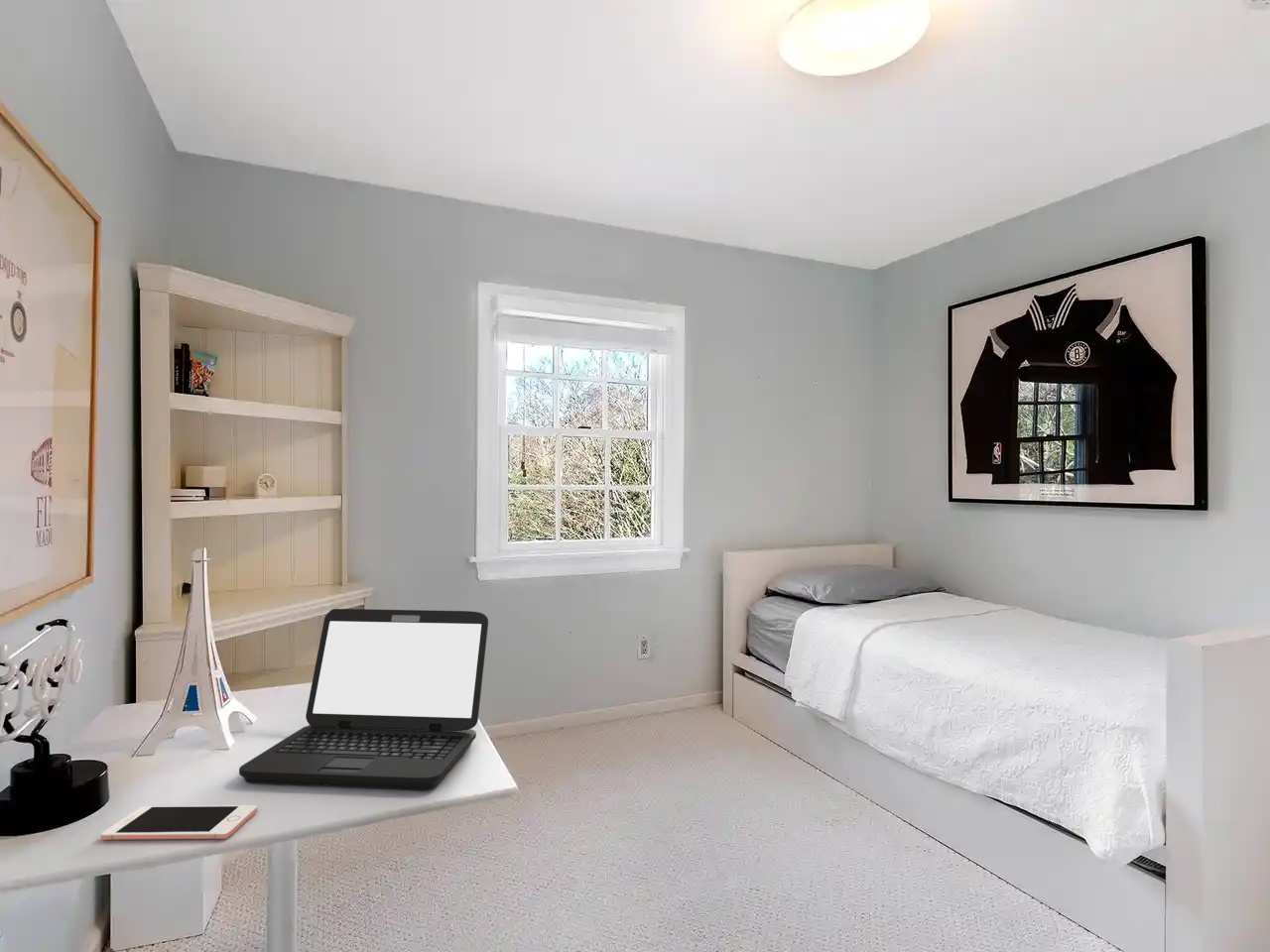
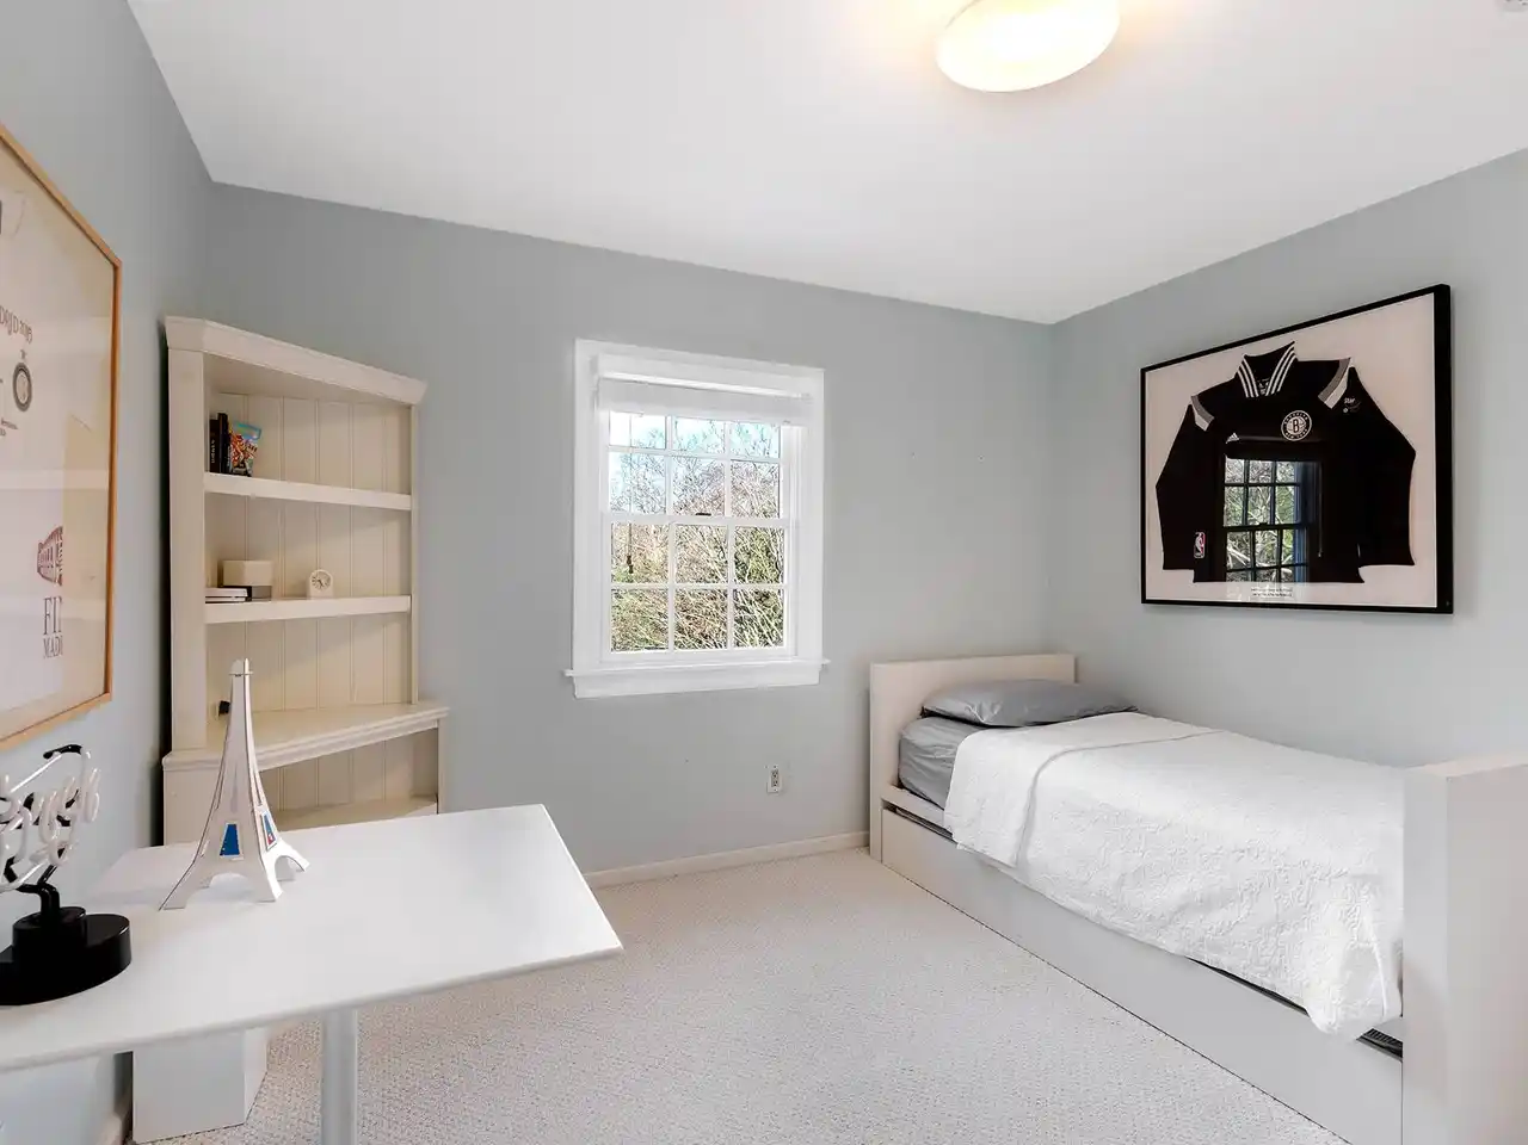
- cell phone (182, 822)
- laptop (374, 688)
